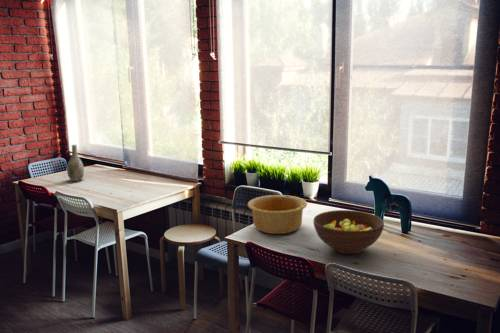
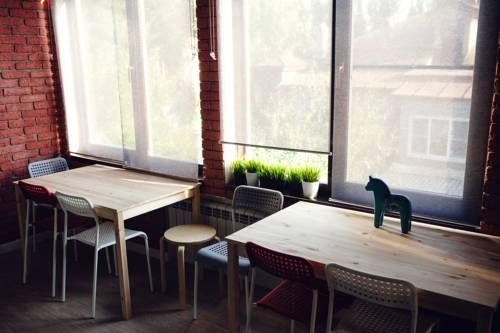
- vase (74, 162)
- fruit bowl (347, 235)
- bowl (277, 215)
